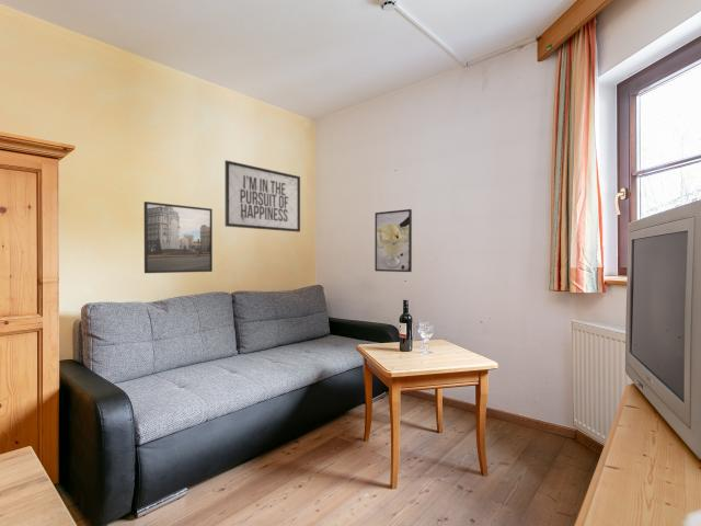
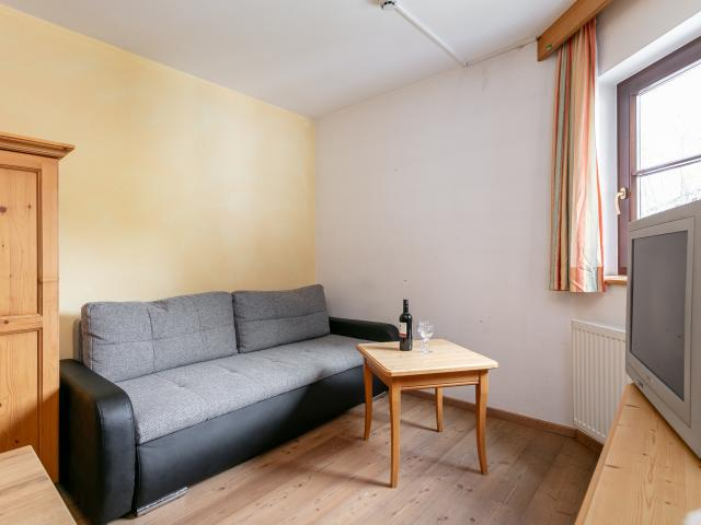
- mirror (265, 198)
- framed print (180, 239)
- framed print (392, 241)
